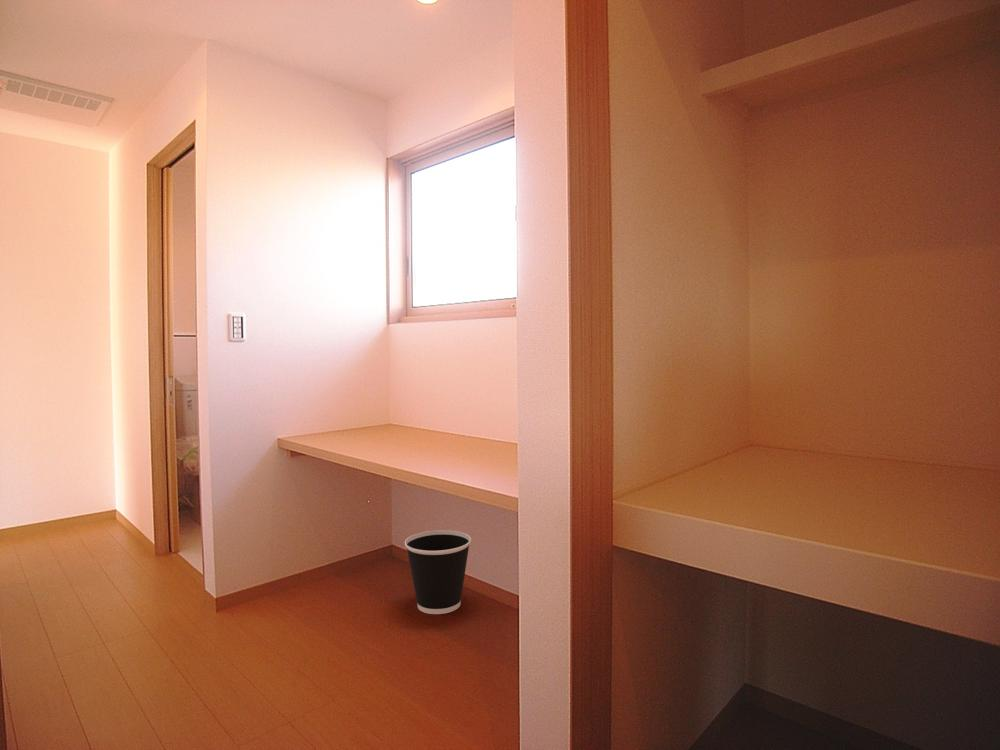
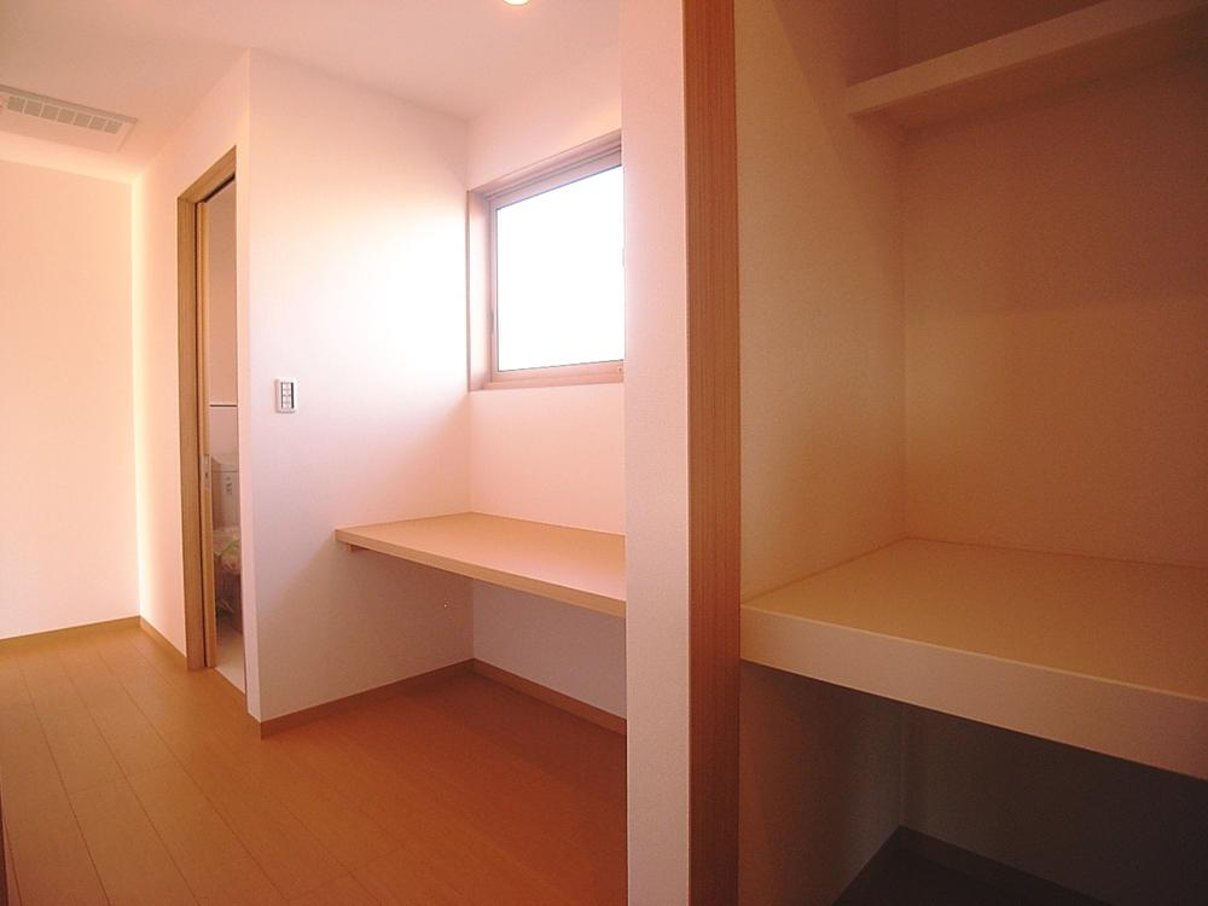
- wastebasket (438, 572)
